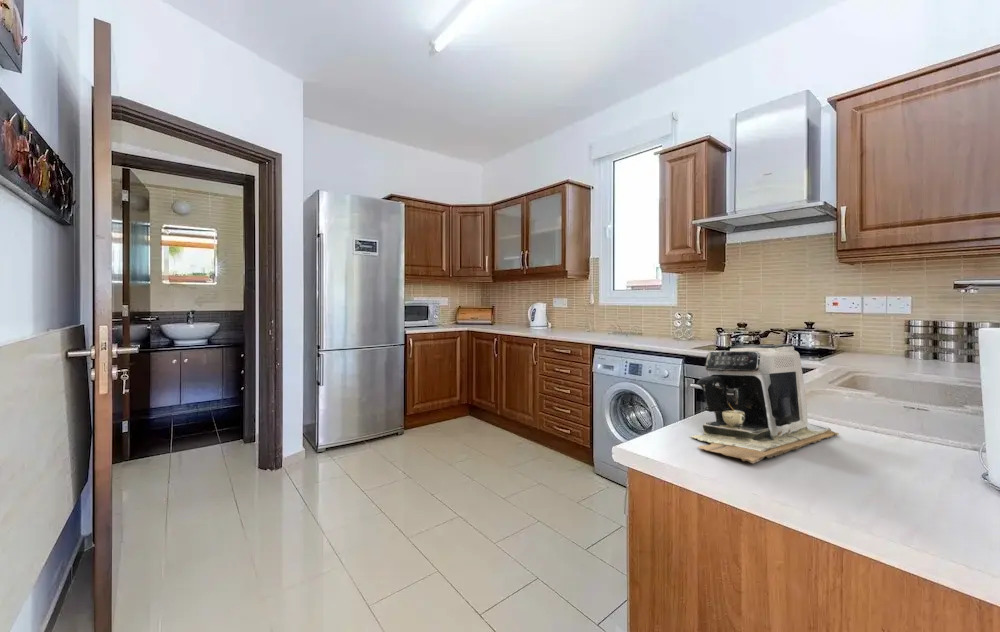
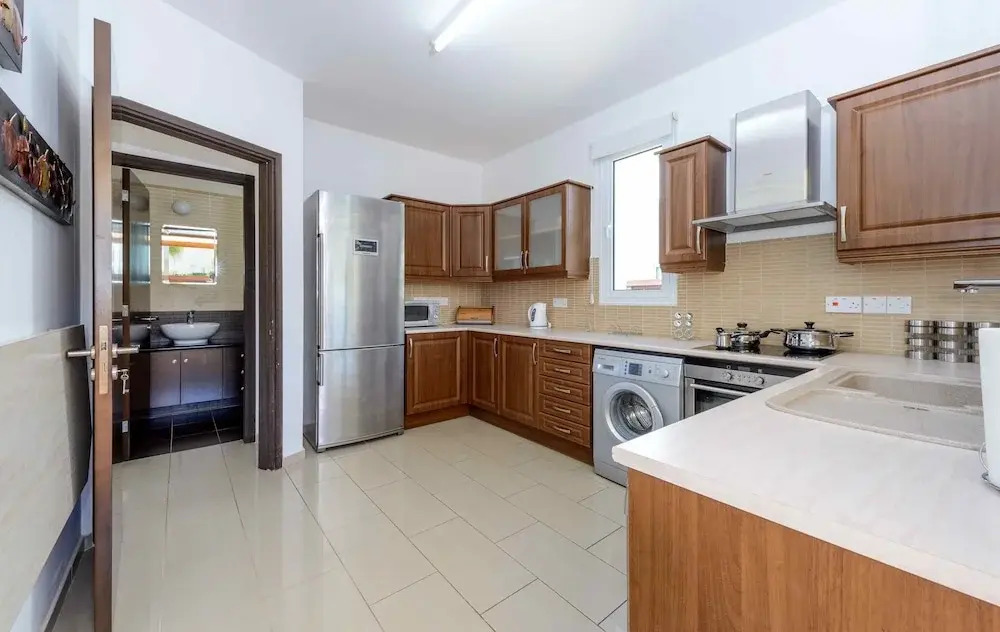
- coffee maker (767, 391)
